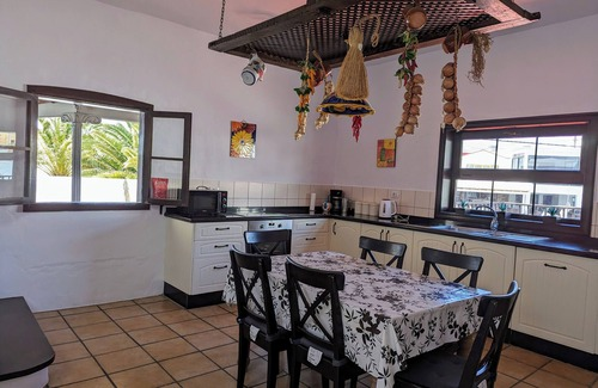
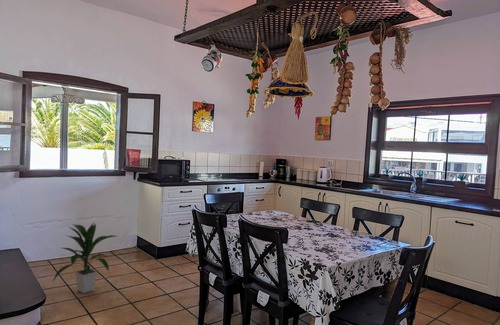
+ indoor plant (84, 255)
